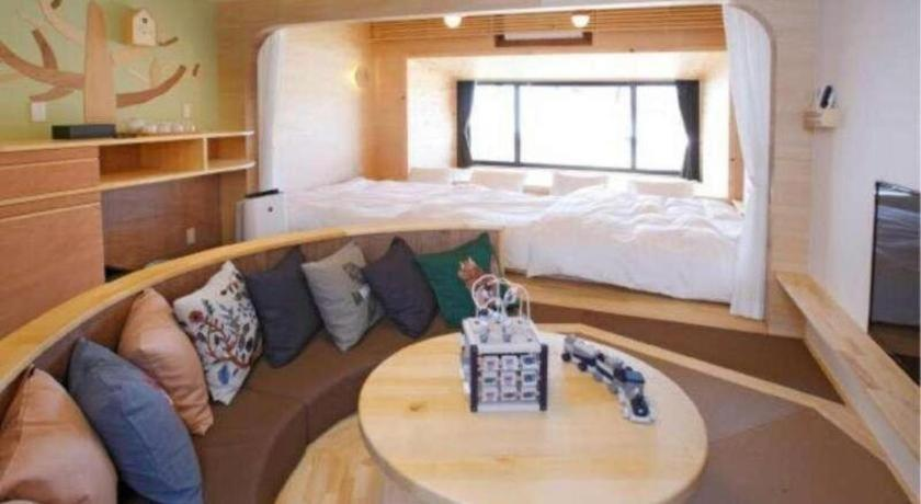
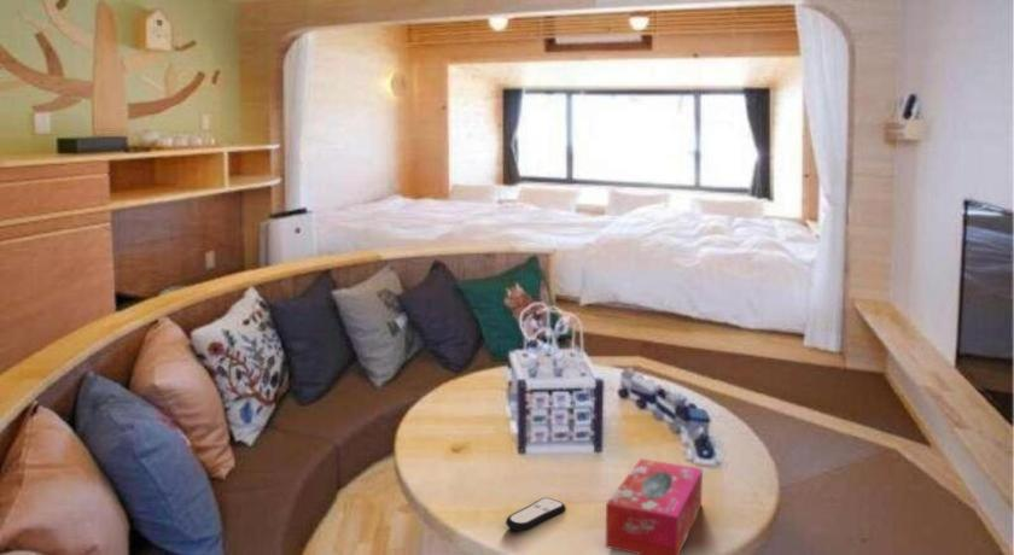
+ remote control (535, 514)
+ tissue box (655, 506)
